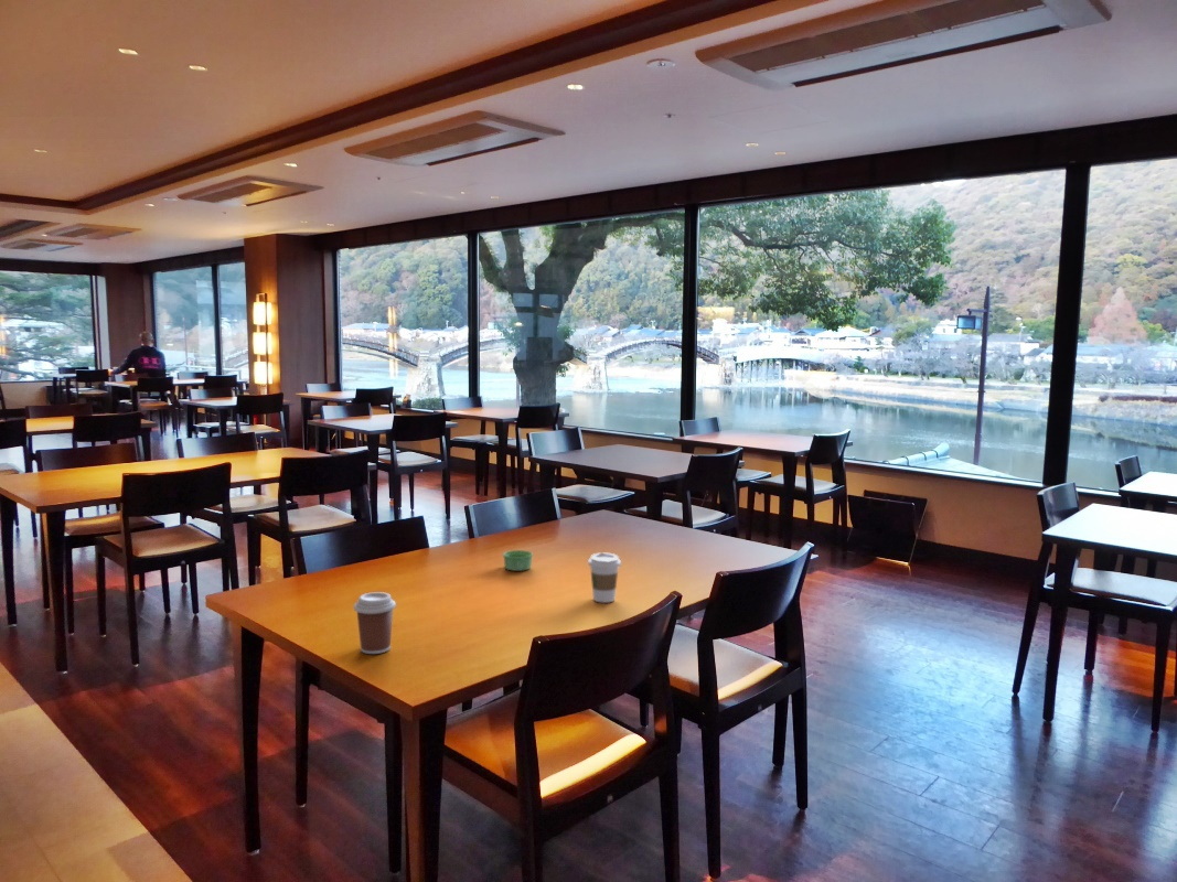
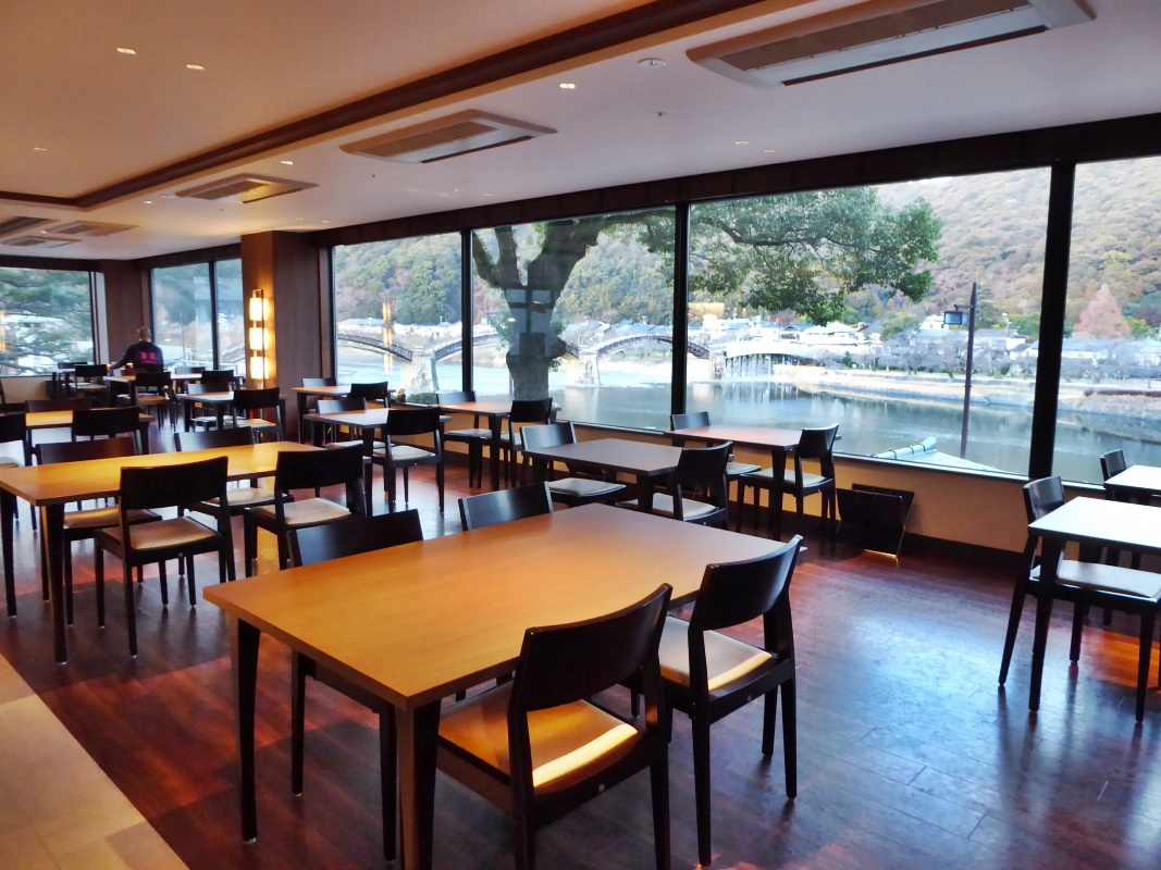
- coffee cup (375, 622)
- coffee cup (603, 578)
- ramekin (517, 560)
